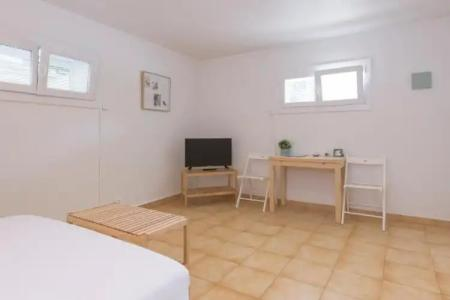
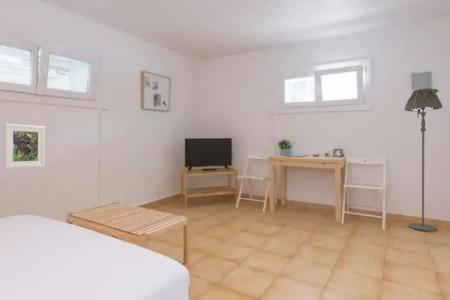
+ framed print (25, 146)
+ floor lamp (422, 158)
